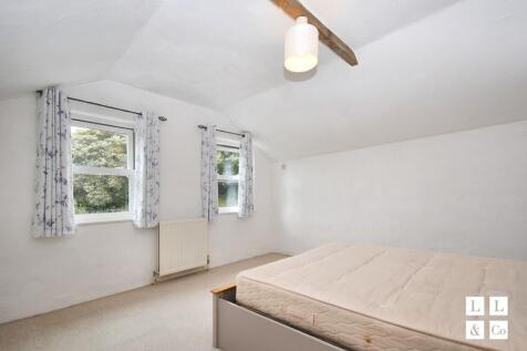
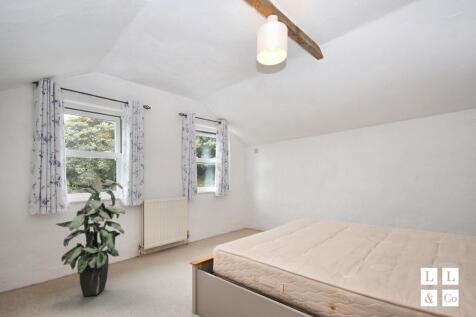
+ indoor plant (92, 231)
